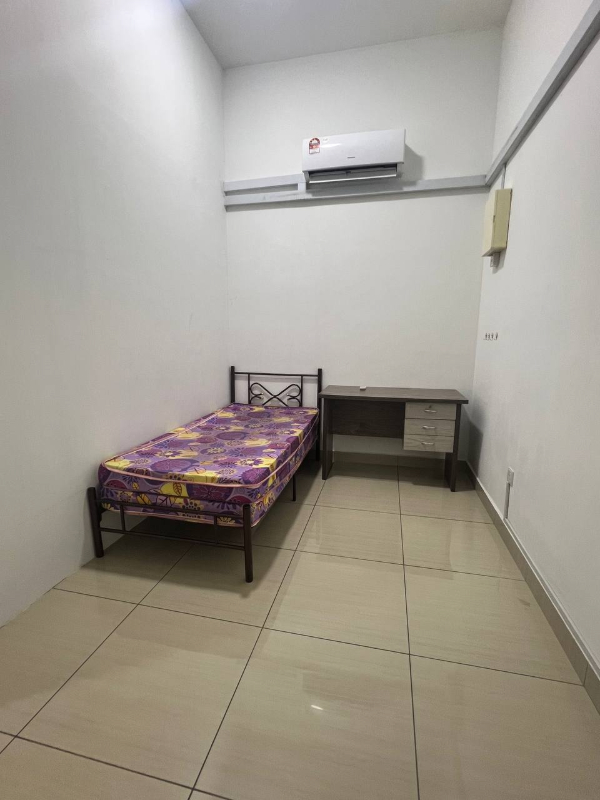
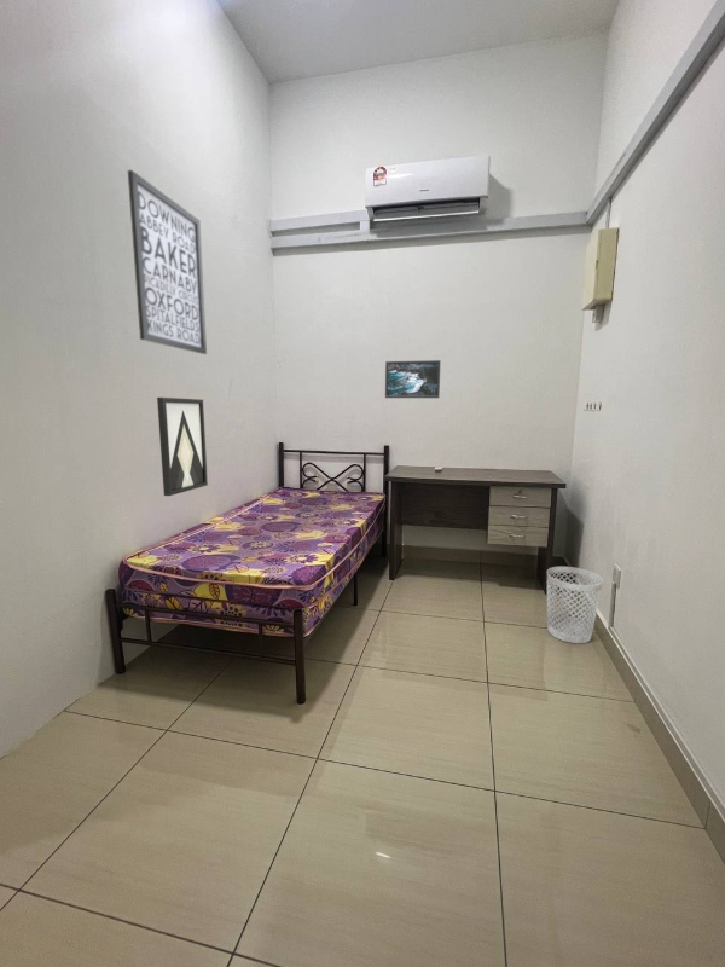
+ wall art (184, 445)
+ wastebasket (570, 606)
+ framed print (412, 380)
+ wall art (172, 274)
